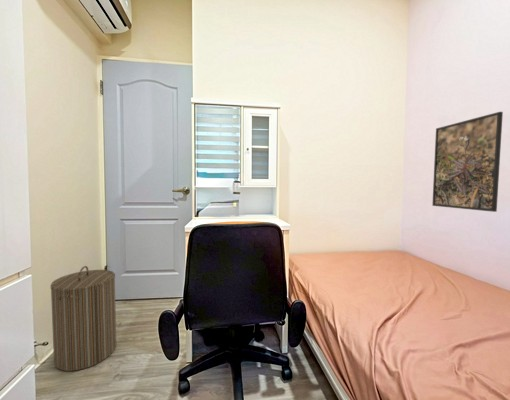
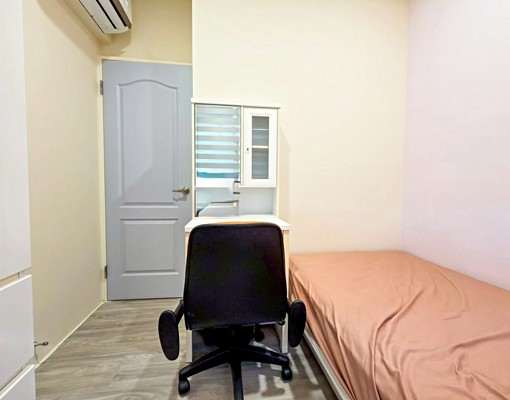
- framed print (462, 165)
- laundry hamper (85, 309)
